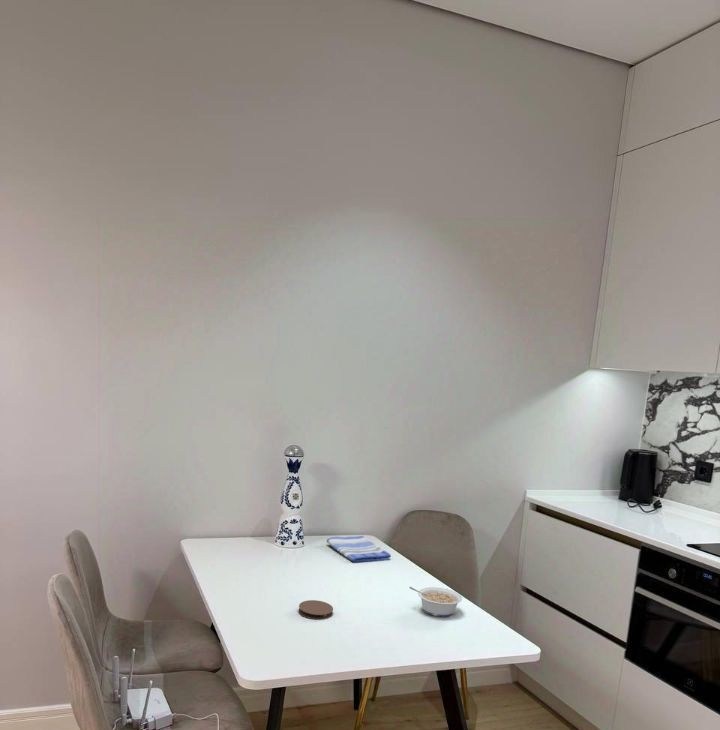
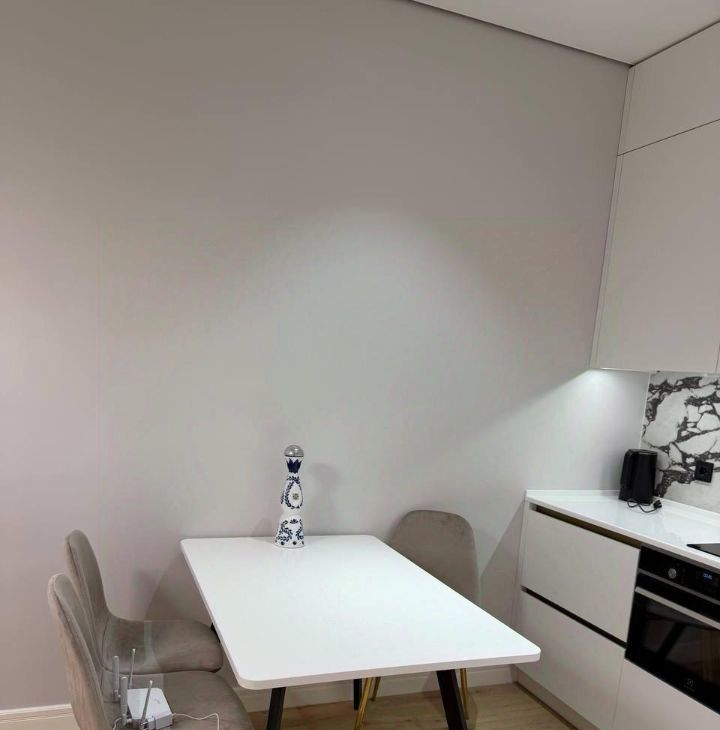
- legume (437, 601)
- dish towel (358, 548)
- coaster (315, 609)
